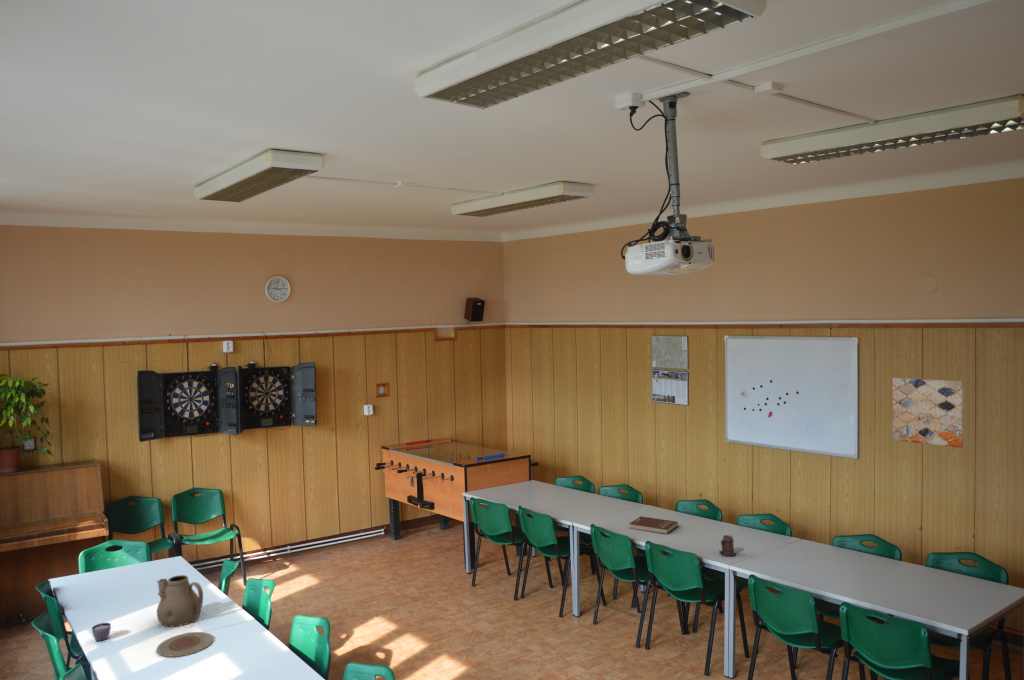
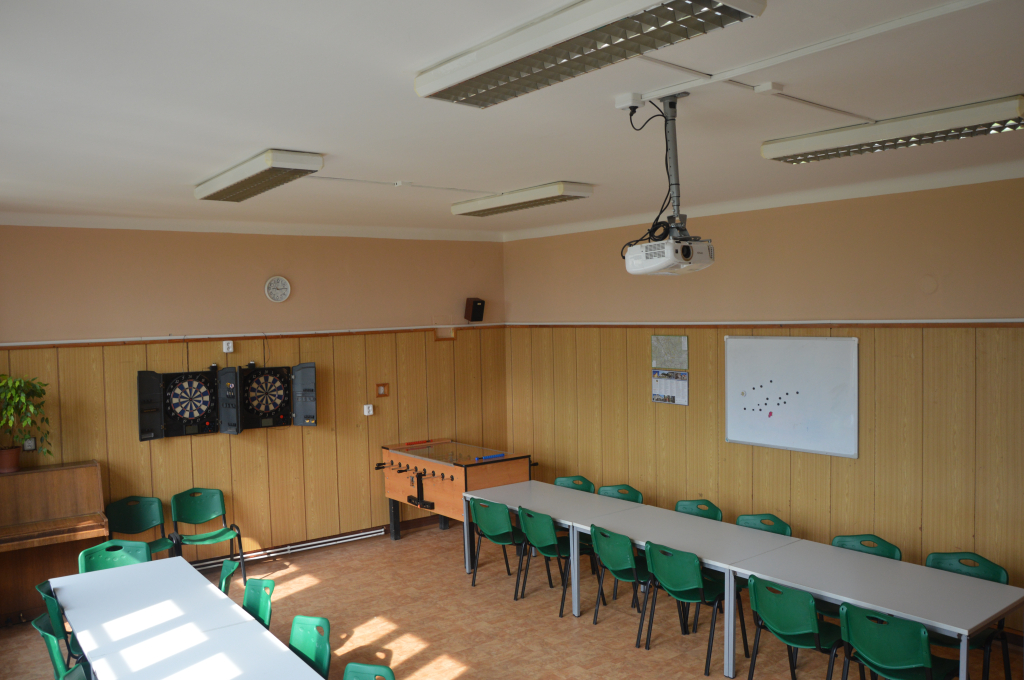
- mug (726, 545)
- book (653, 524)
- teapot (180, 598)
- plate (185, 643)
- wall art (927, 411)
- cup (101, 631)
